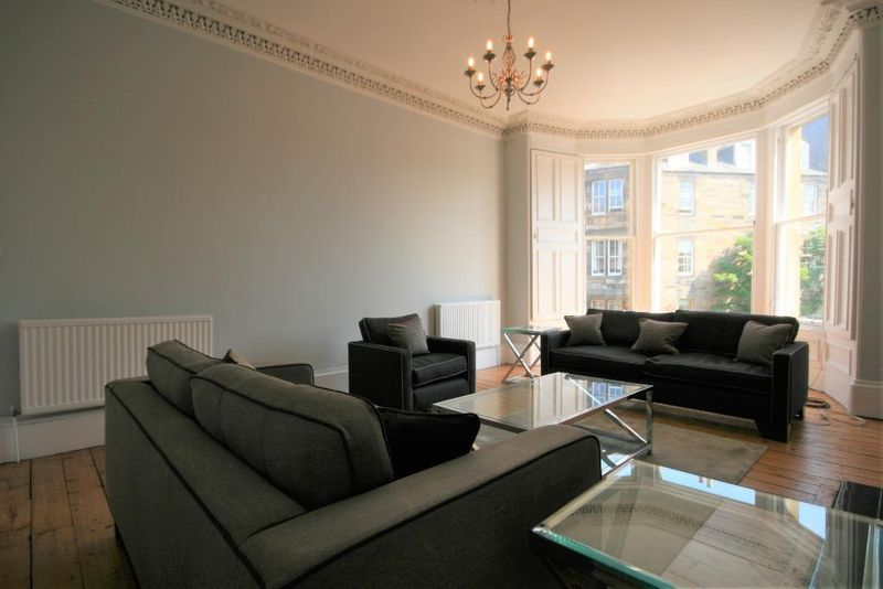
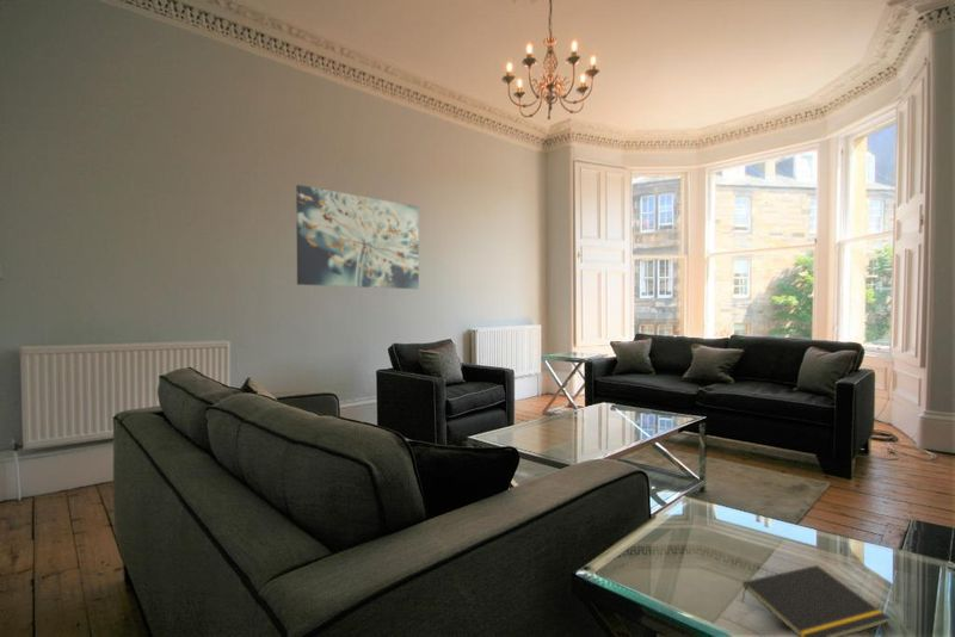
+ wall art (363, 241)
+ notepad (813, 601)
